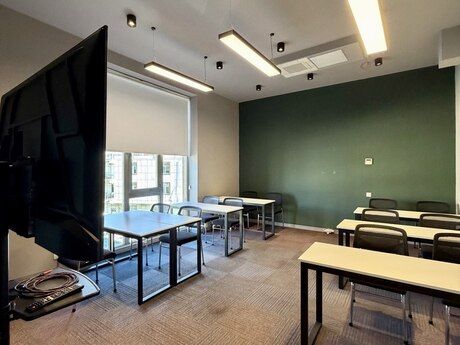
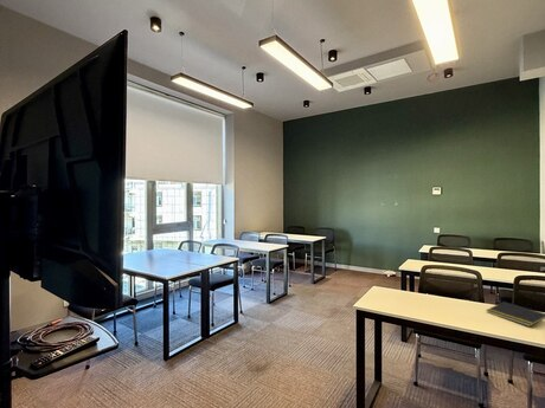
+ notepad (515, 312)
